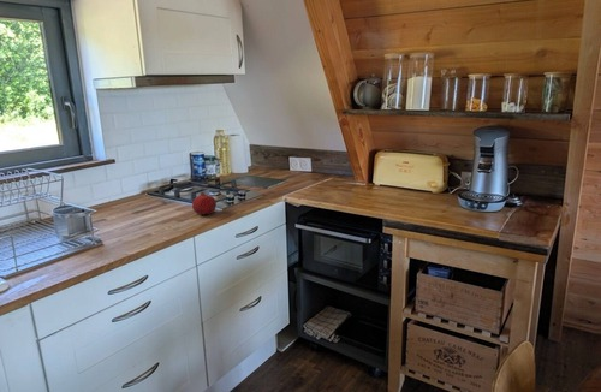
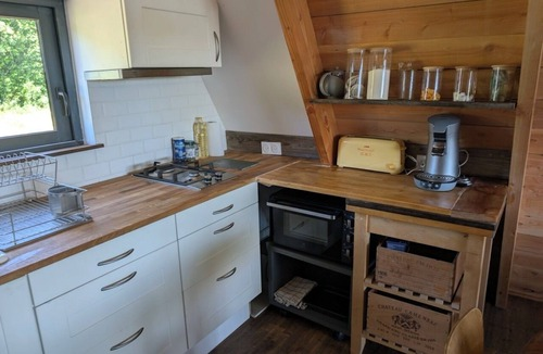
- fruit (203, 202)
